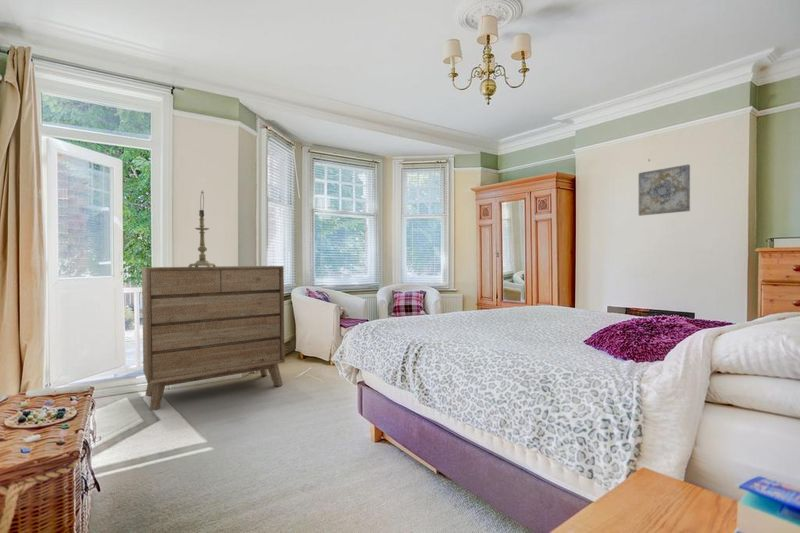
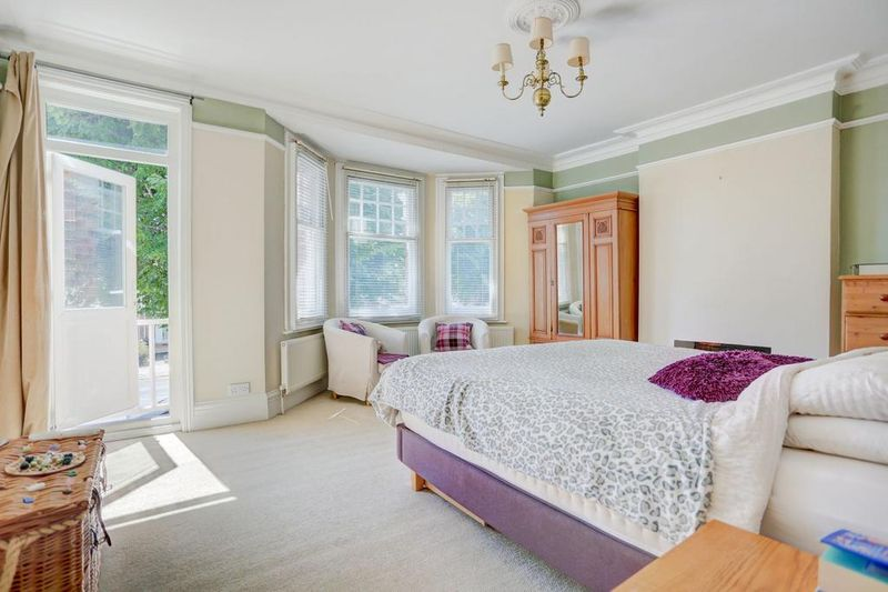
- wall art (663, 191)
- table lamp (201, 228)
- dresser (215, 328)
